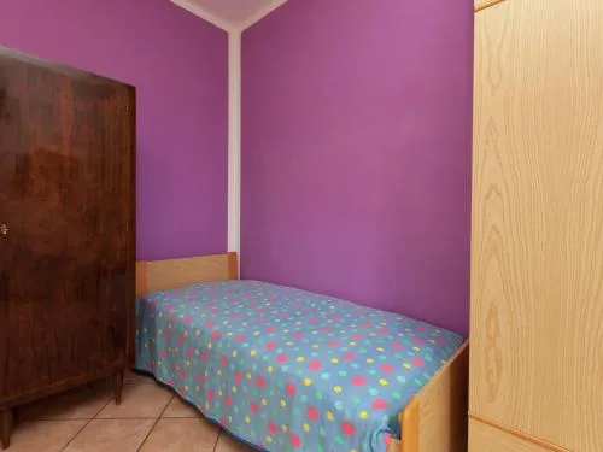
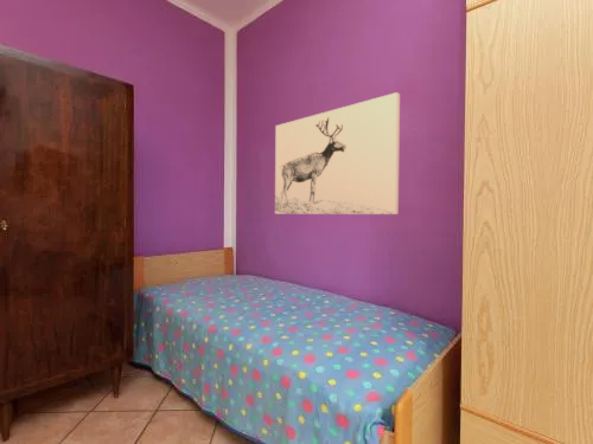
+ wall art (327, 162)
